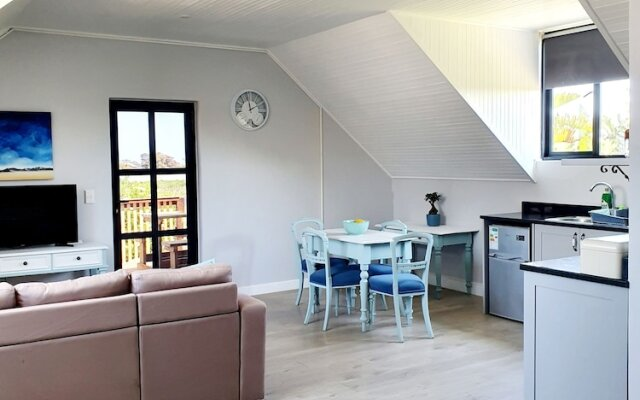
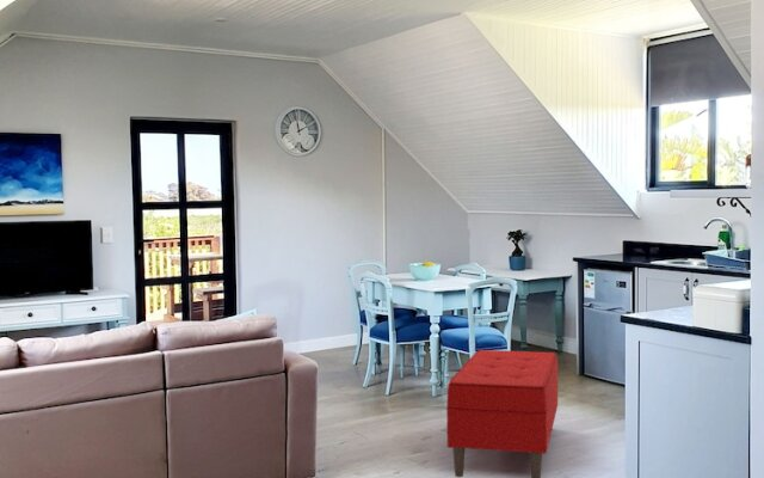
+ bench (507, 409)
